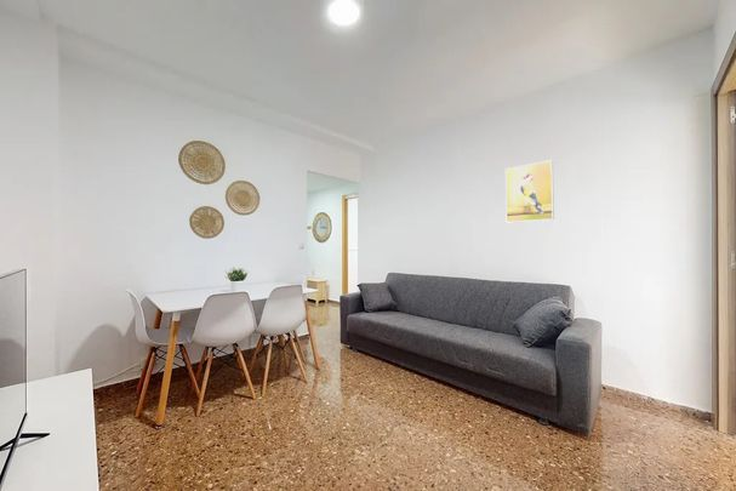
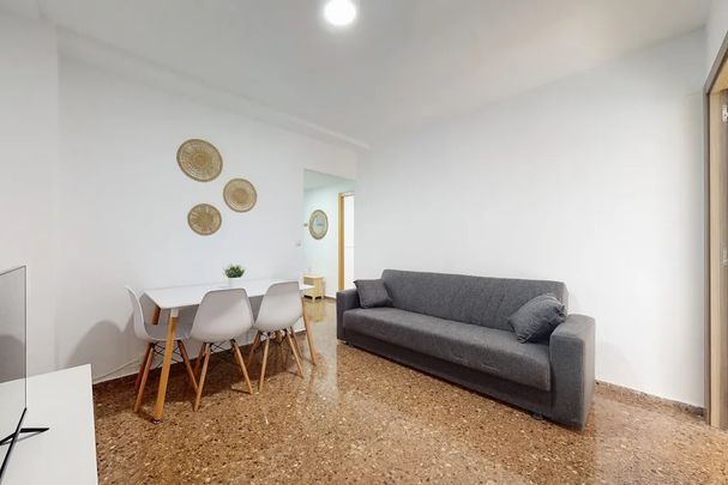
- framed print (527, 193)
